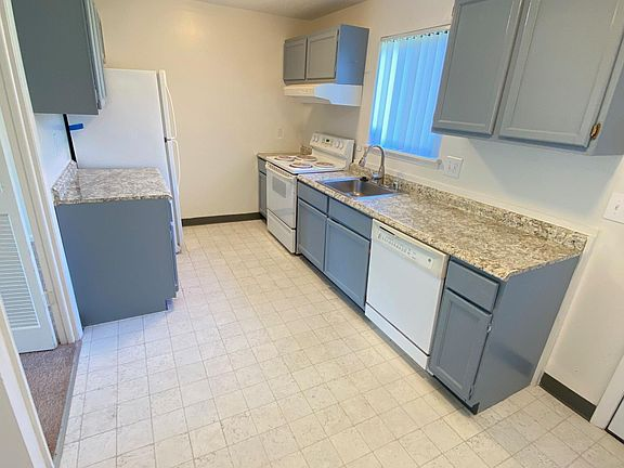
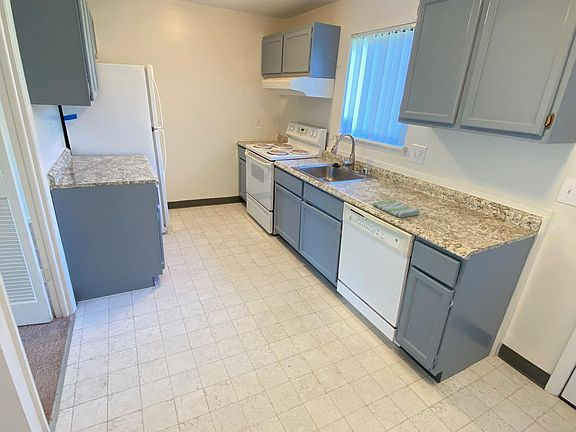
+ dish towel (396, 207)
